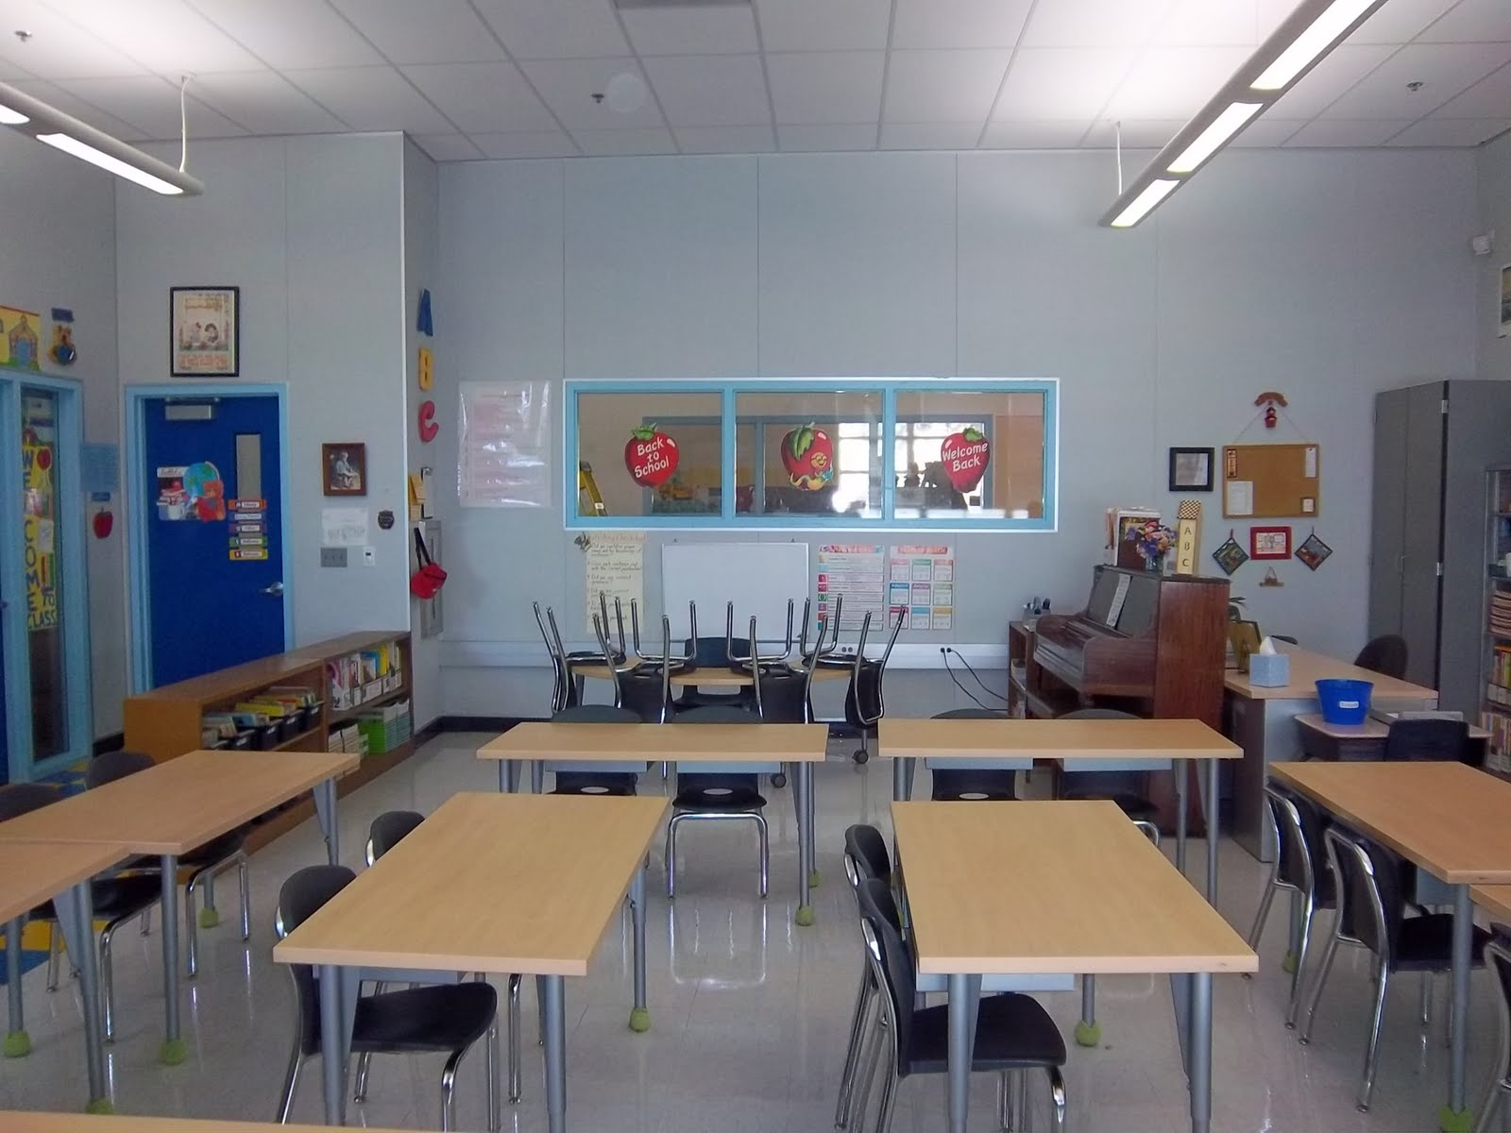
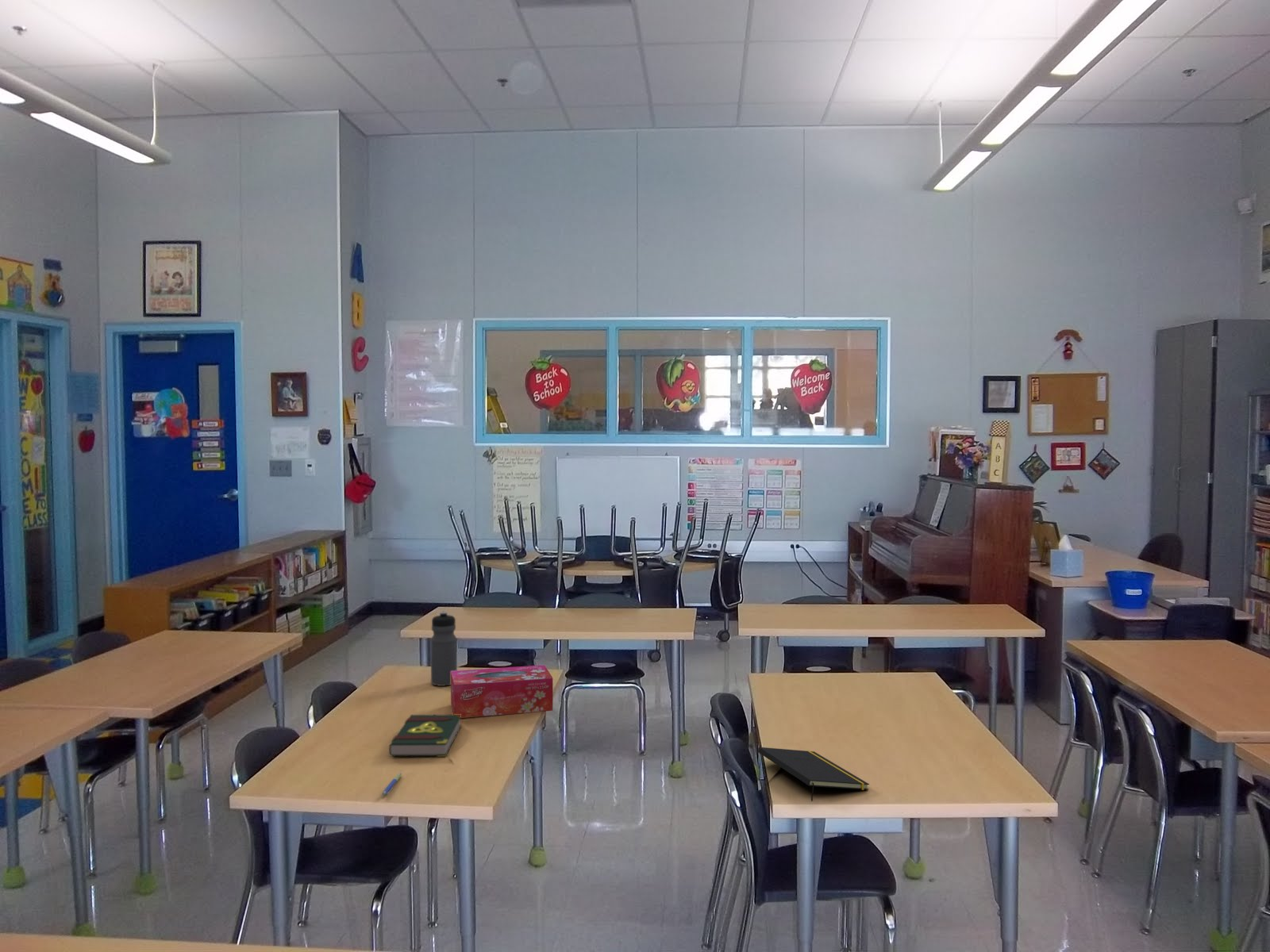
+ notepad (811, 767)
+ pen (392, 783)
+ water bottle (444, 647)
+ tissue box (501, 690)
+ book (426, 734)
